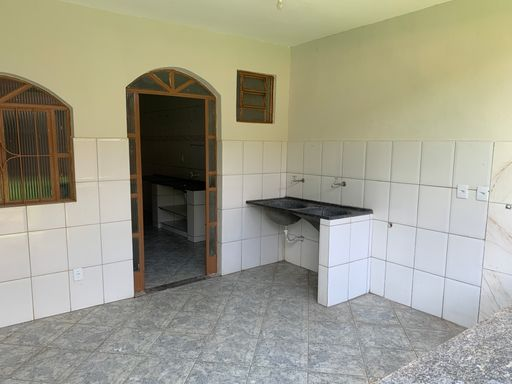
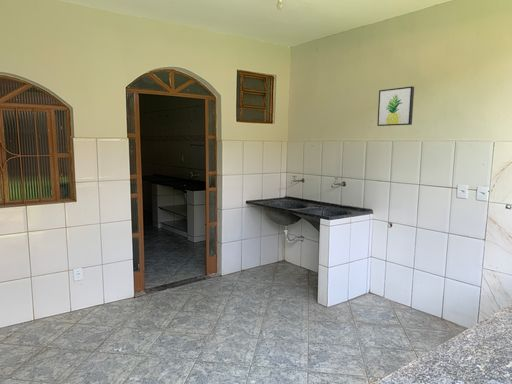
+ wall art (395, 107)
